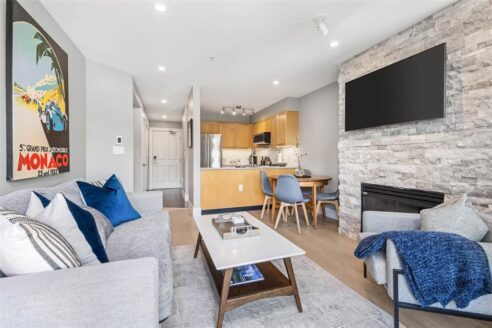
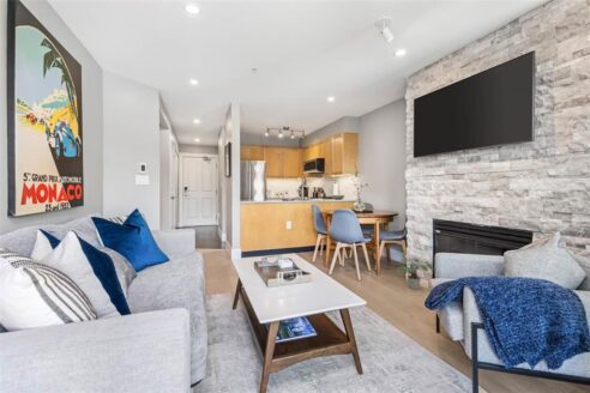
+ potted plant (411, 273)
